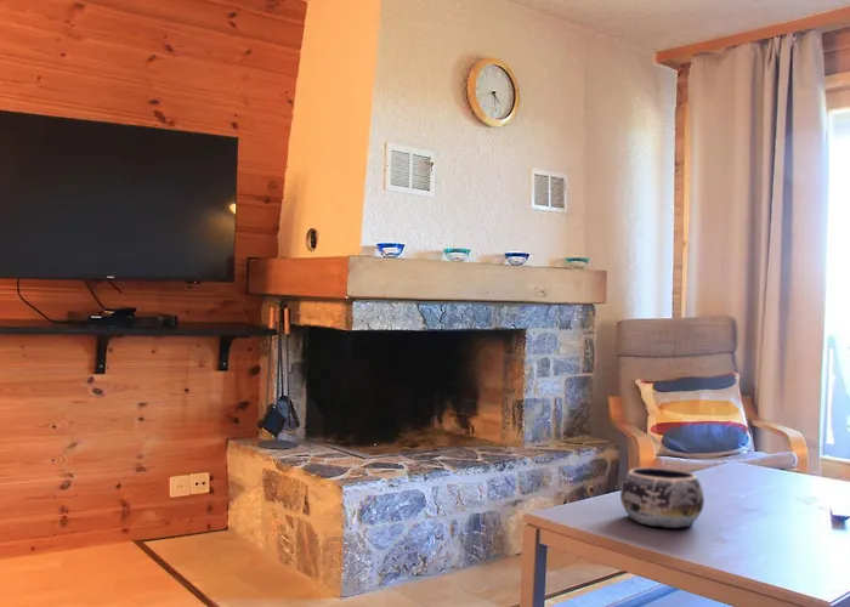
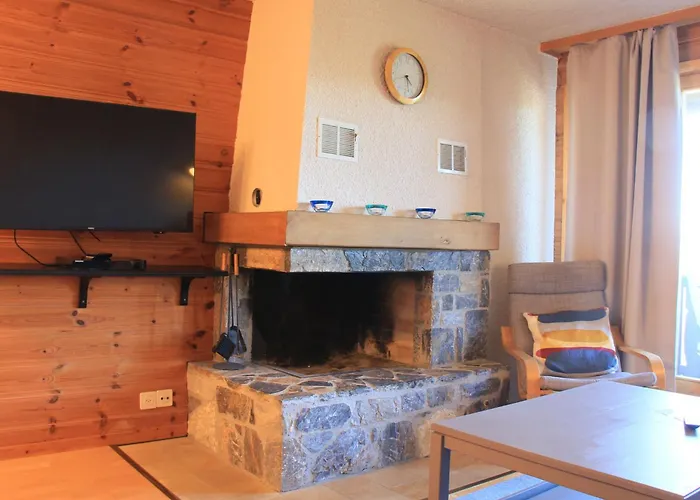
- decorative bowl (661, 497)
